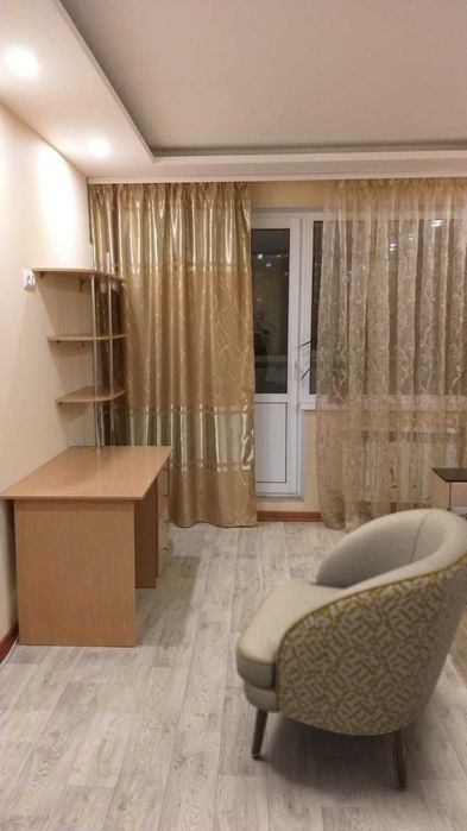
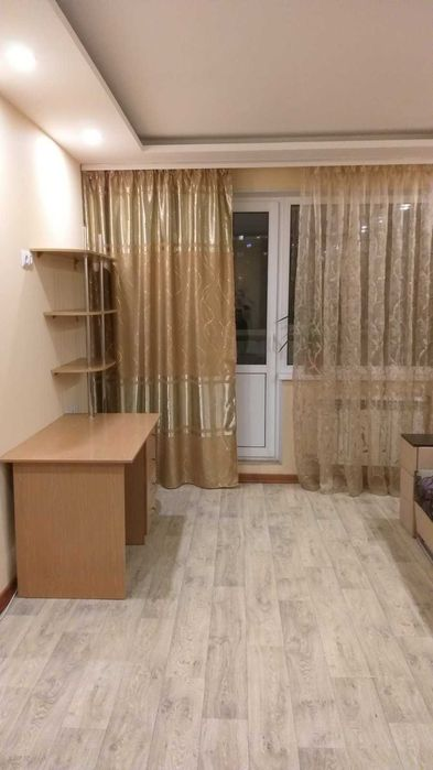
- armchair (358, 623)
